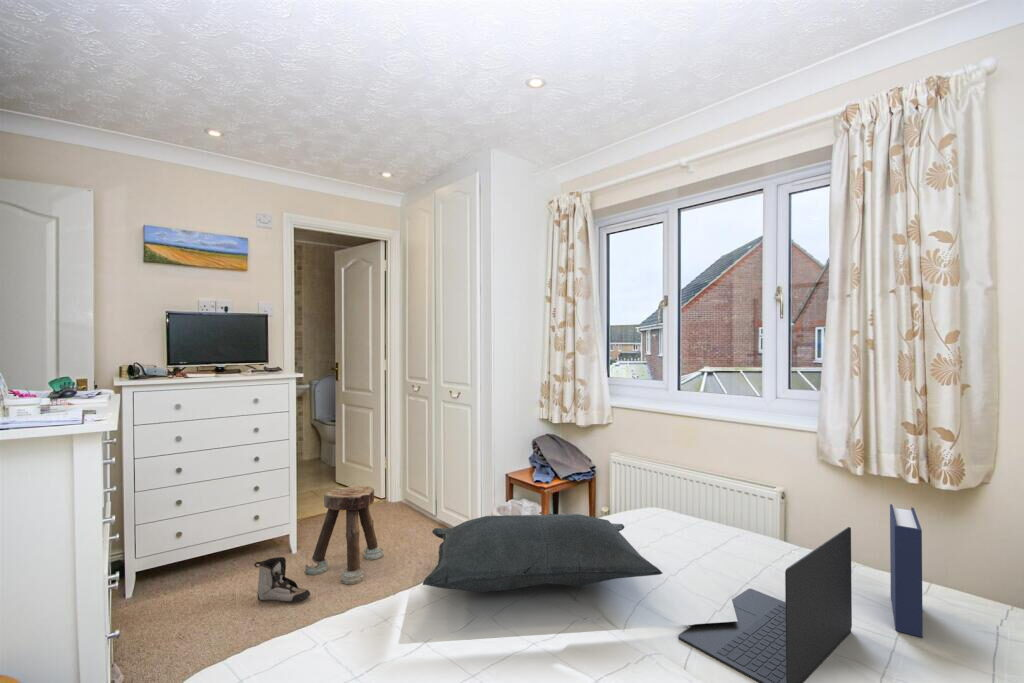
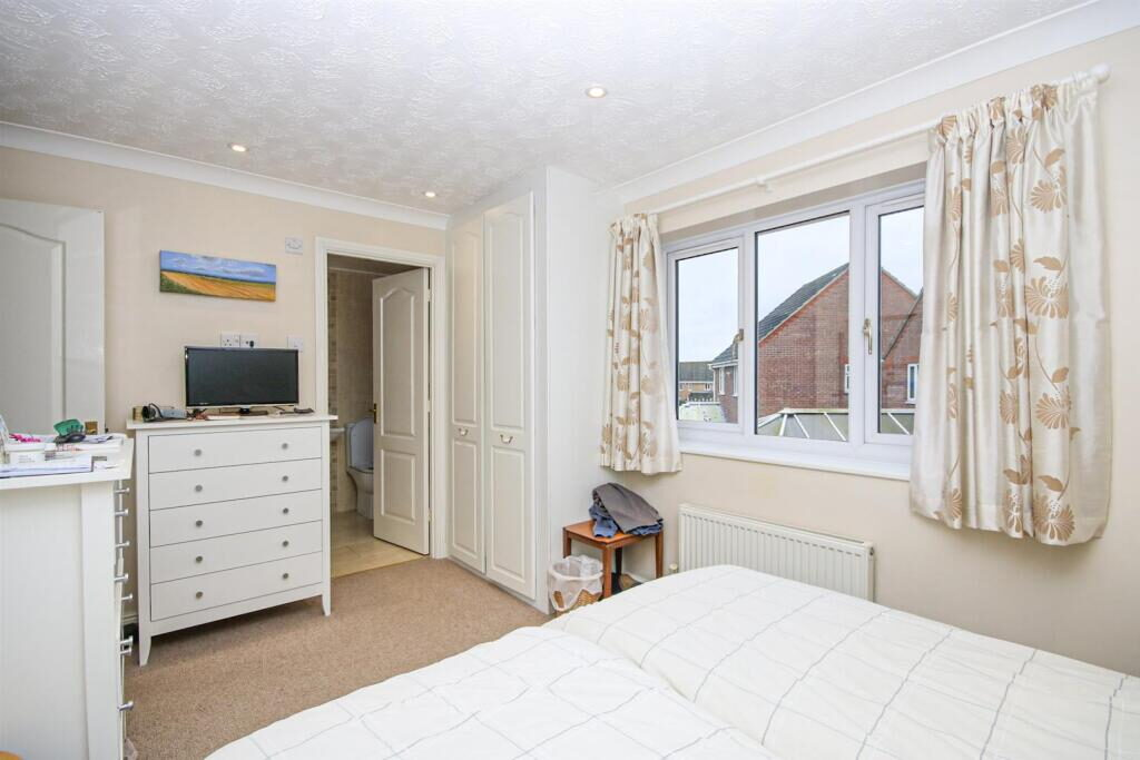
- laptop (760, 592)
- shoe (283, 580)
- cushion (536, 549)
- hardback book (905, 565)
- stool (350, 527)
